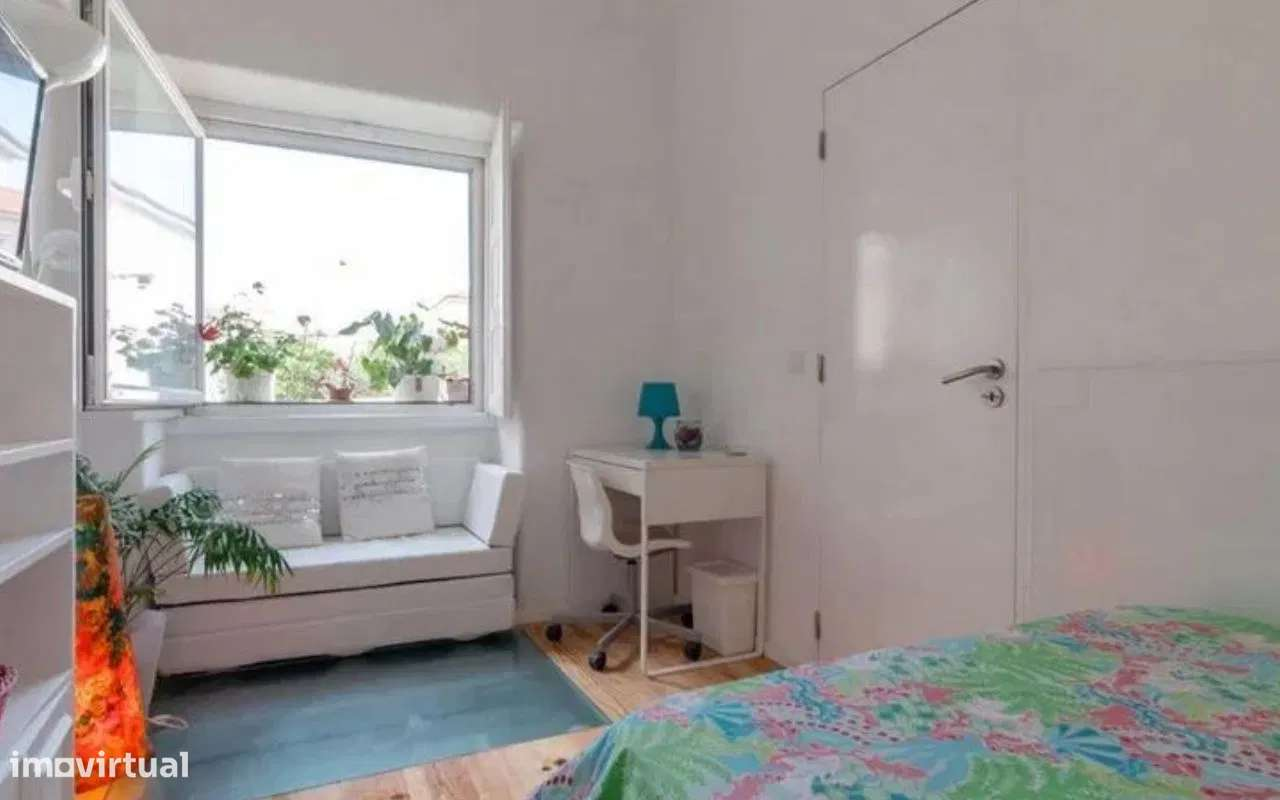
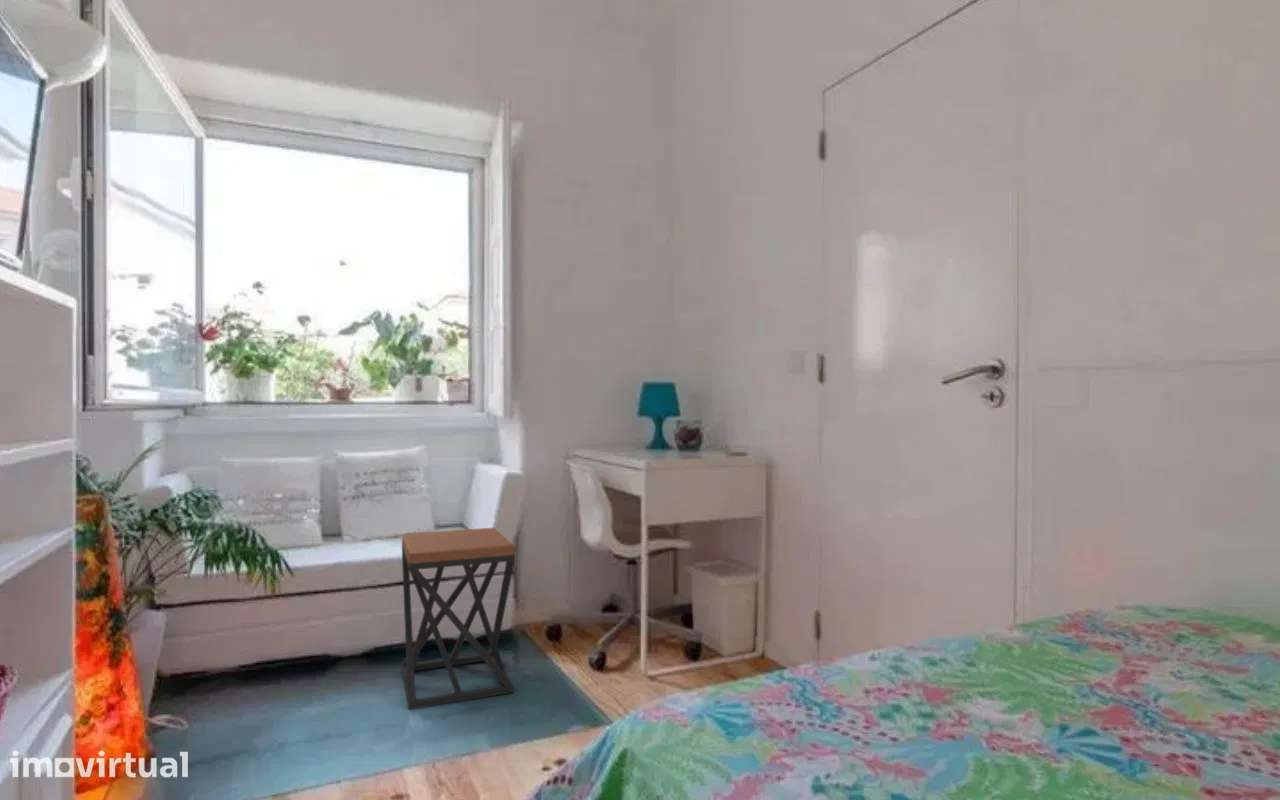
+ stool (453, 612)
